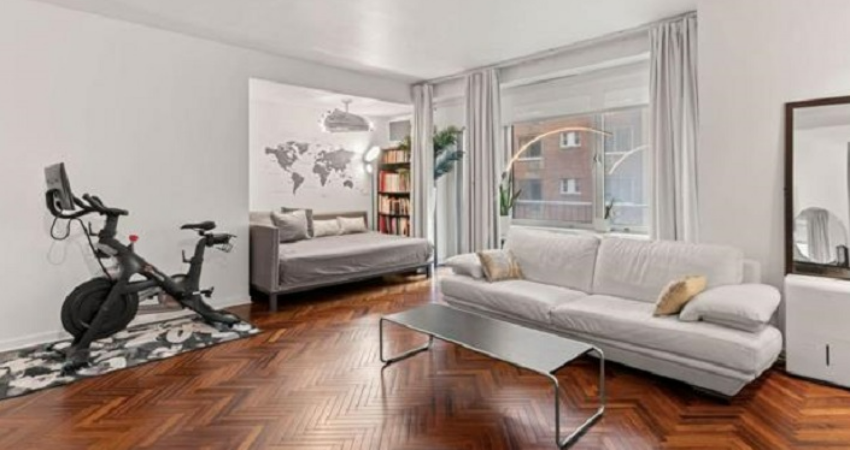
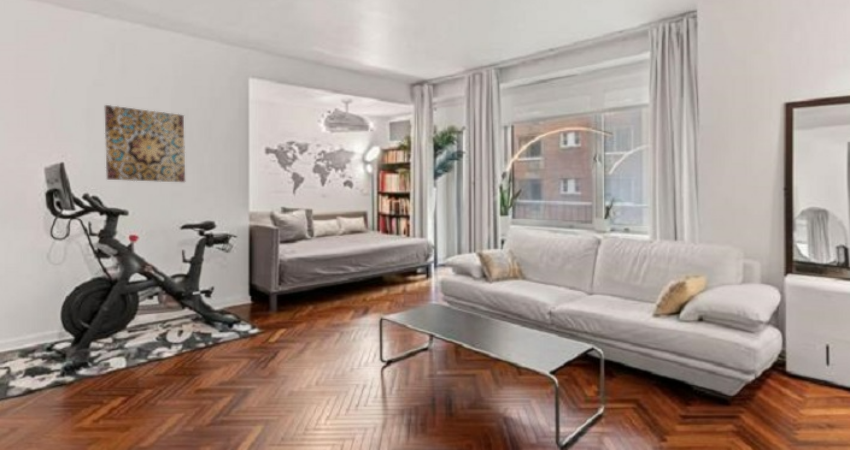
+ wall art (146, 145)
